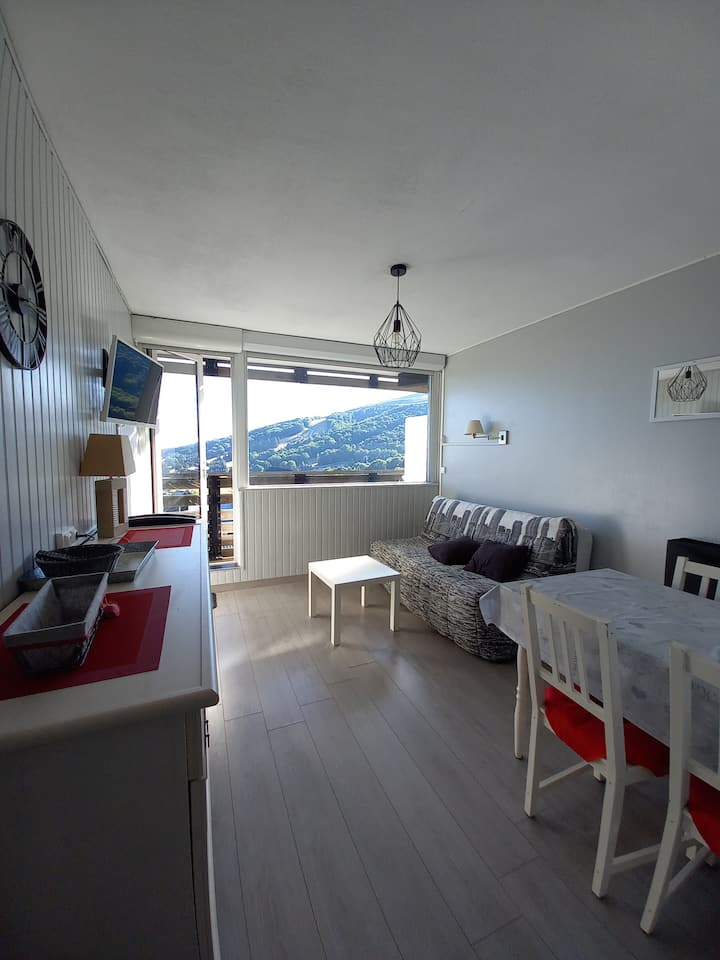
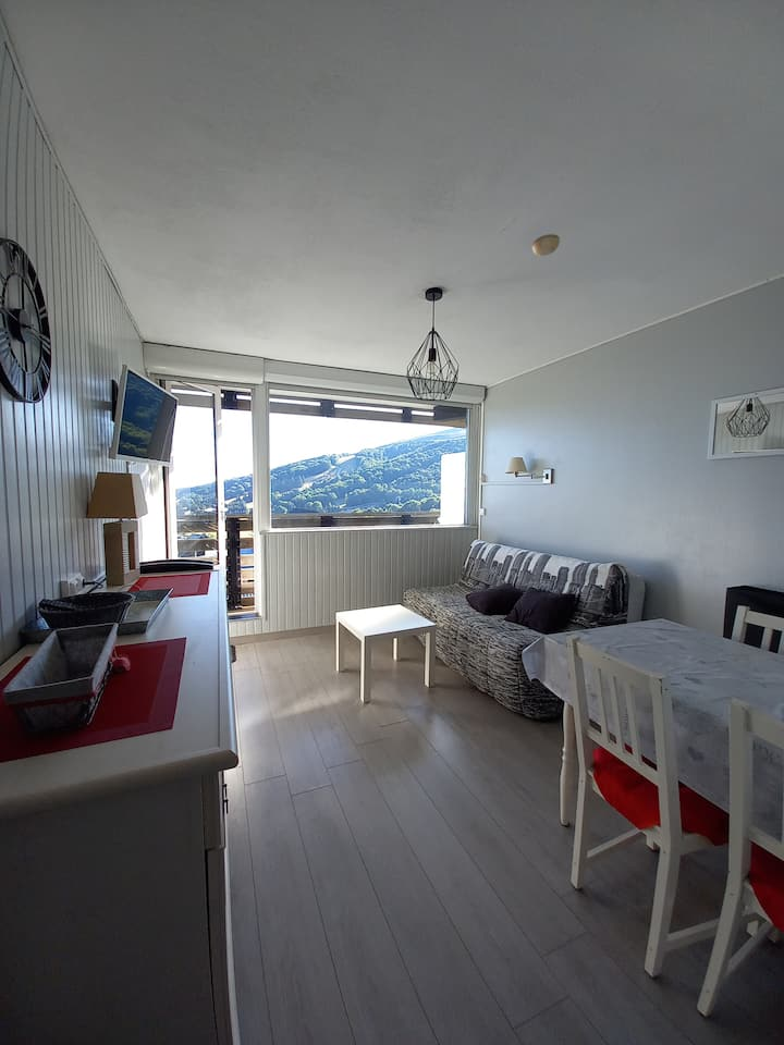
+ smoke detector (546, 245)
